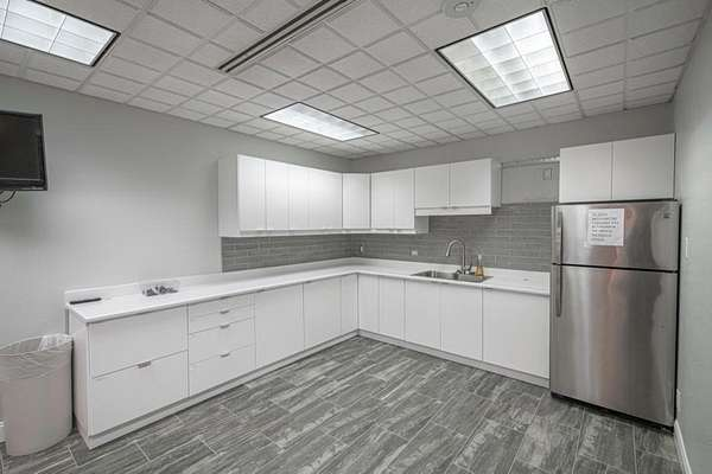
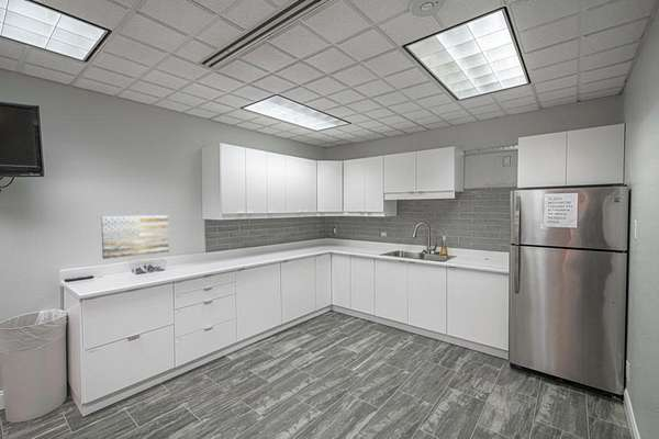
+ wall art (137, 235)
